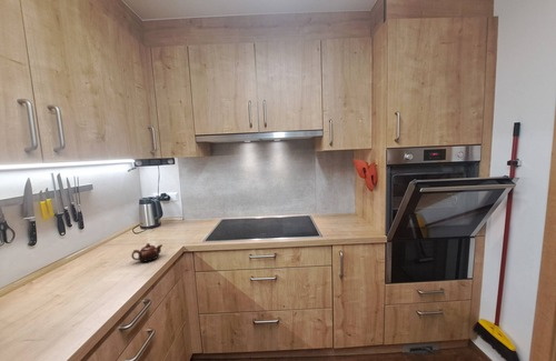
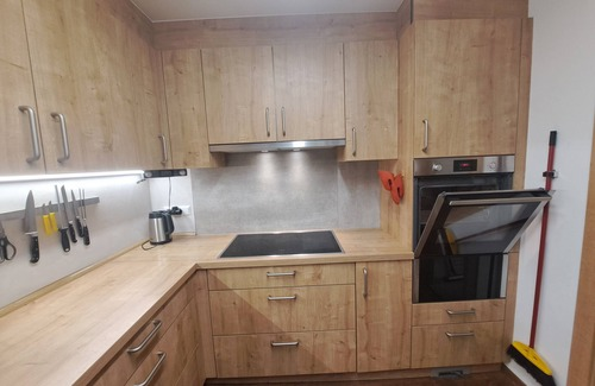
- teapot (147, 251)
